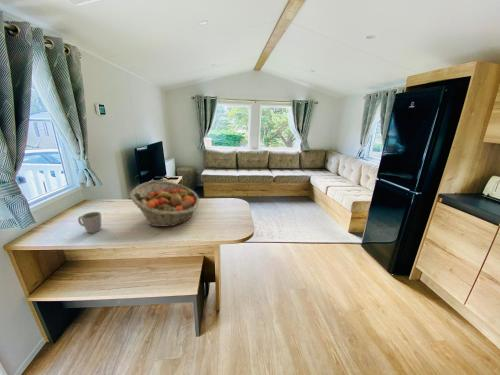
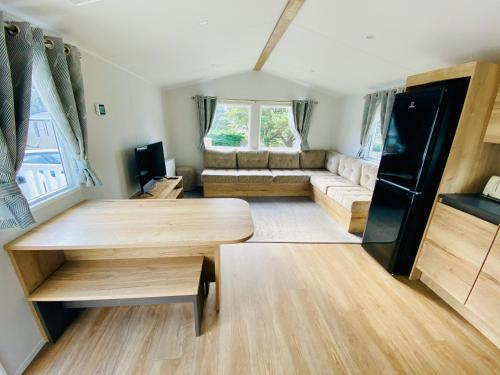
- mug (89, 222)
- fruit basket (168, 201)
